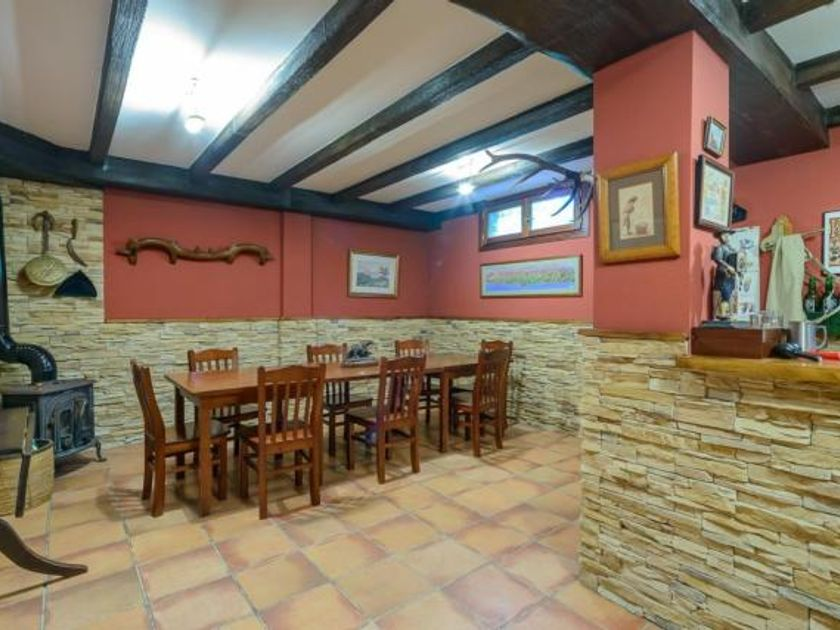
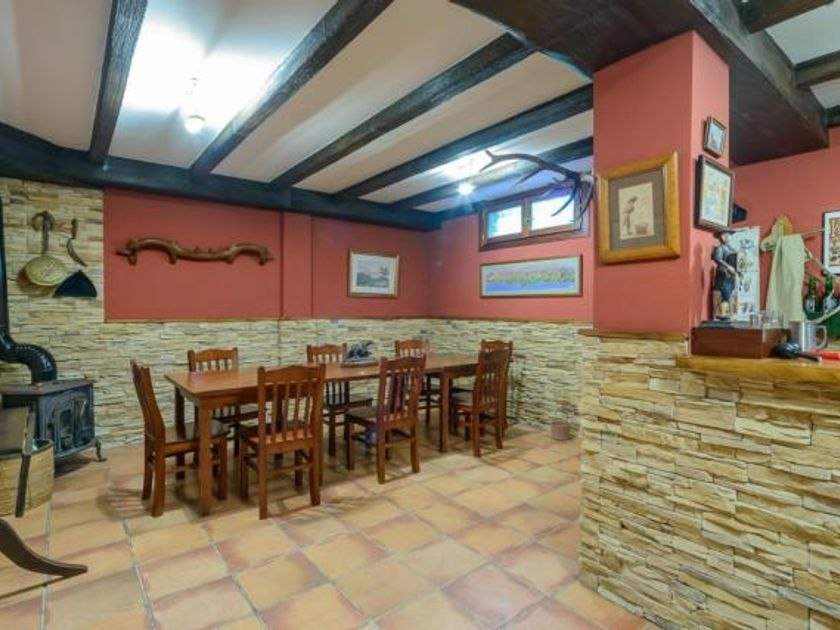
+ basket (560, 421)
